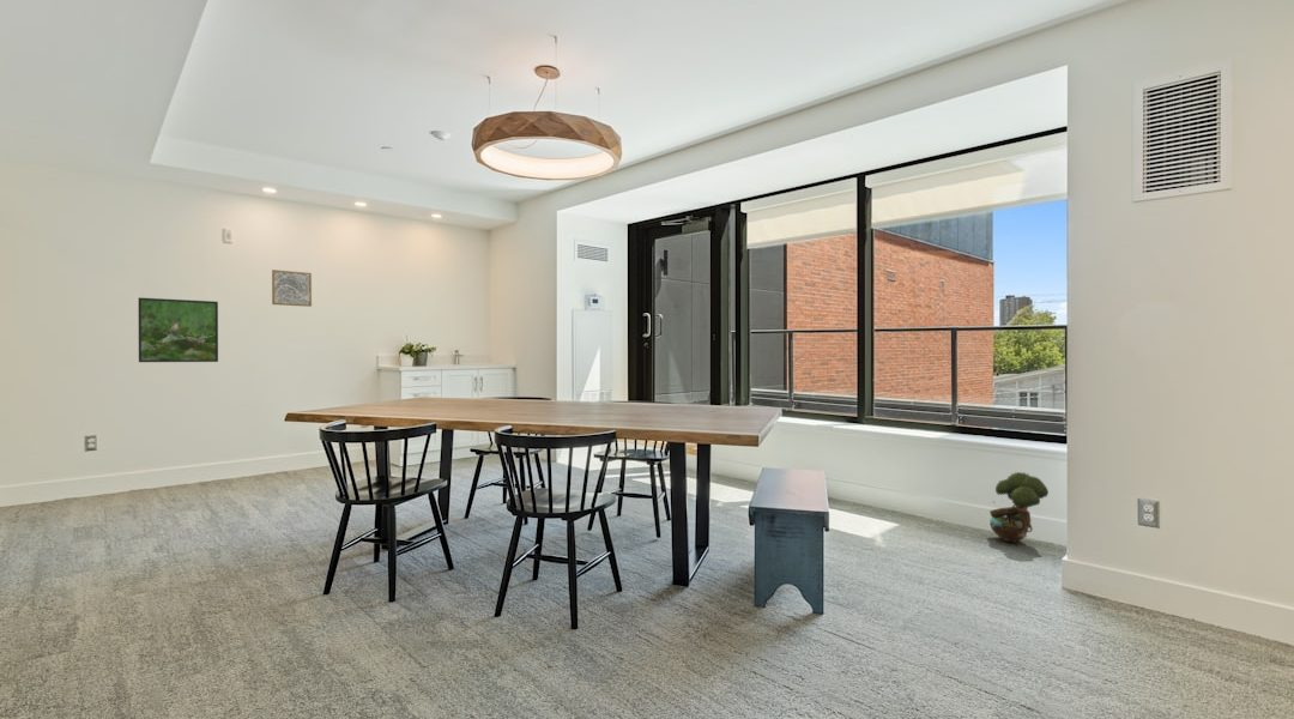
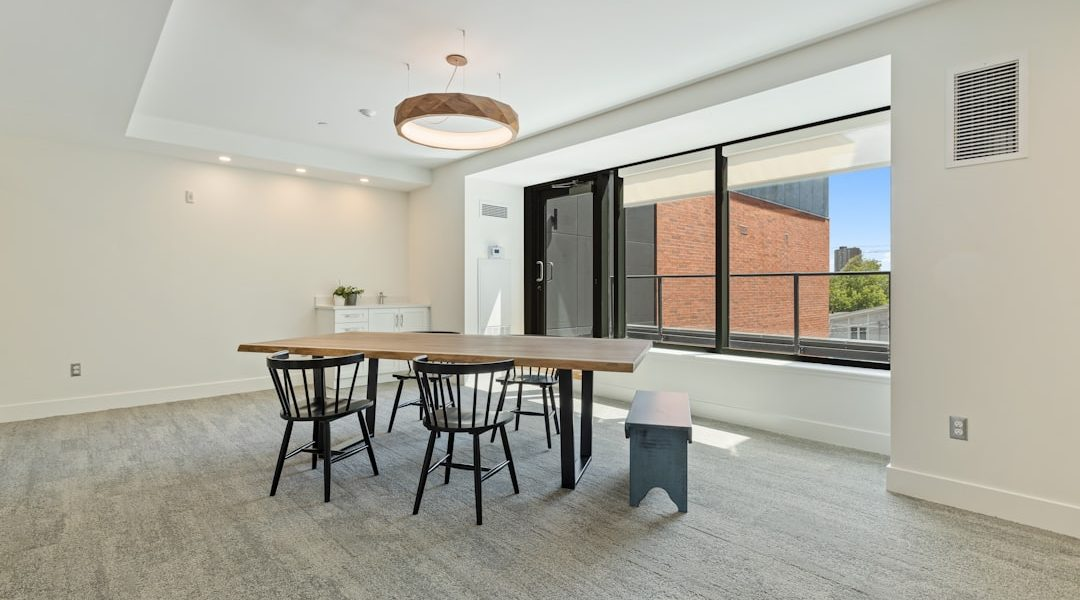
- wall art (291, 288)
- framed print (179, 331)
- decorative tree (1015, 508)
